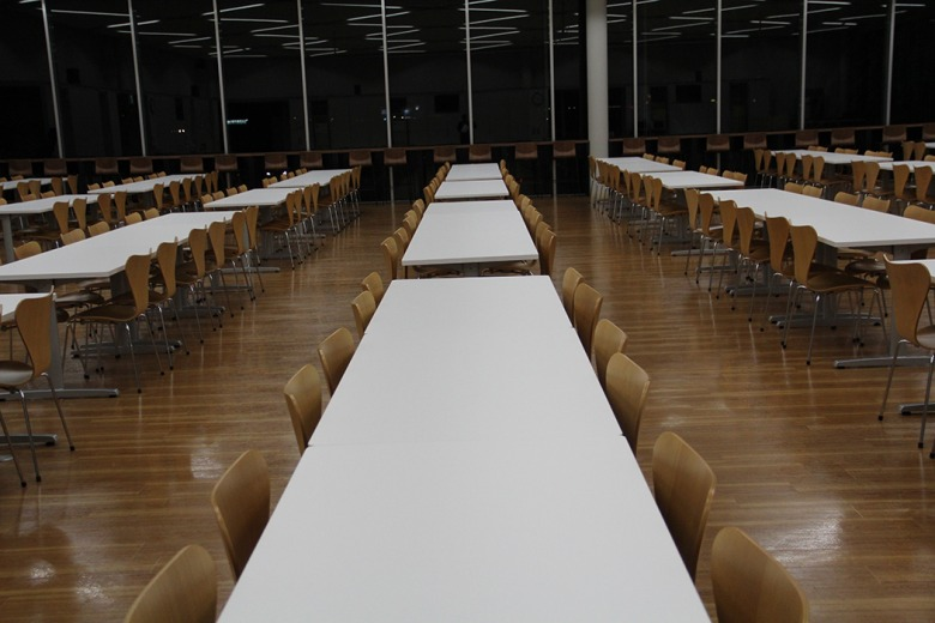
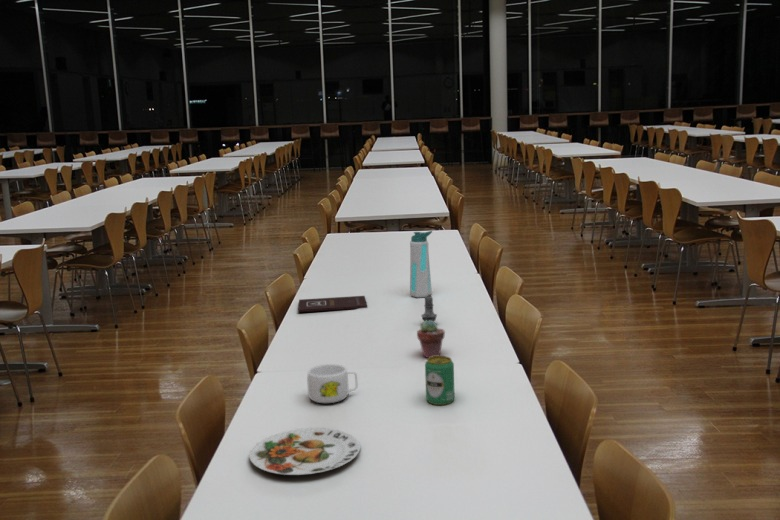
+ mug (328, 383)
+ plate (305, 451)
+ potted succulent (430, 338)
+ salt shaker (428, 308)
+ beverage can (439, 380)
+ book (332, 303)
+ water bottle (421, 263)
